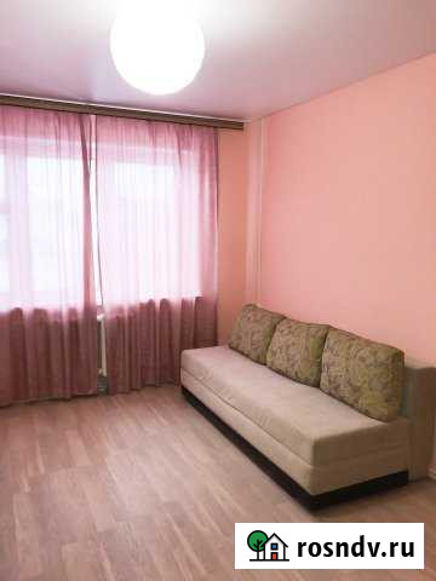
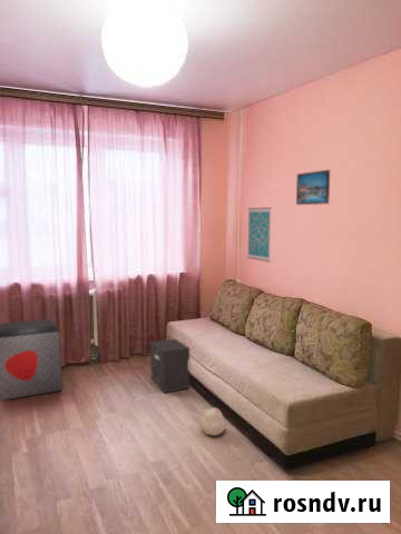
+ speaker (169, 364)
+ plush toy (214, 418)
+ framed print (312, 188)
+ wall art (258, 234)
+ storage bin (26, 356)
